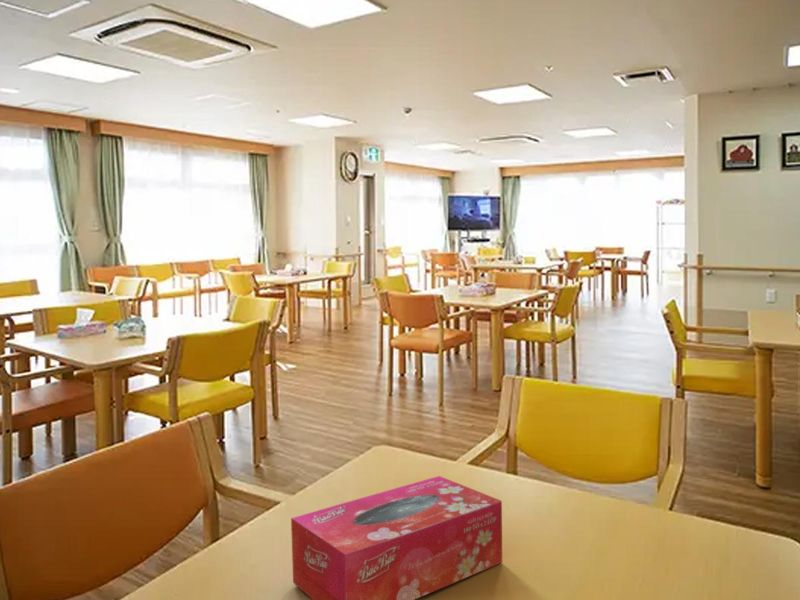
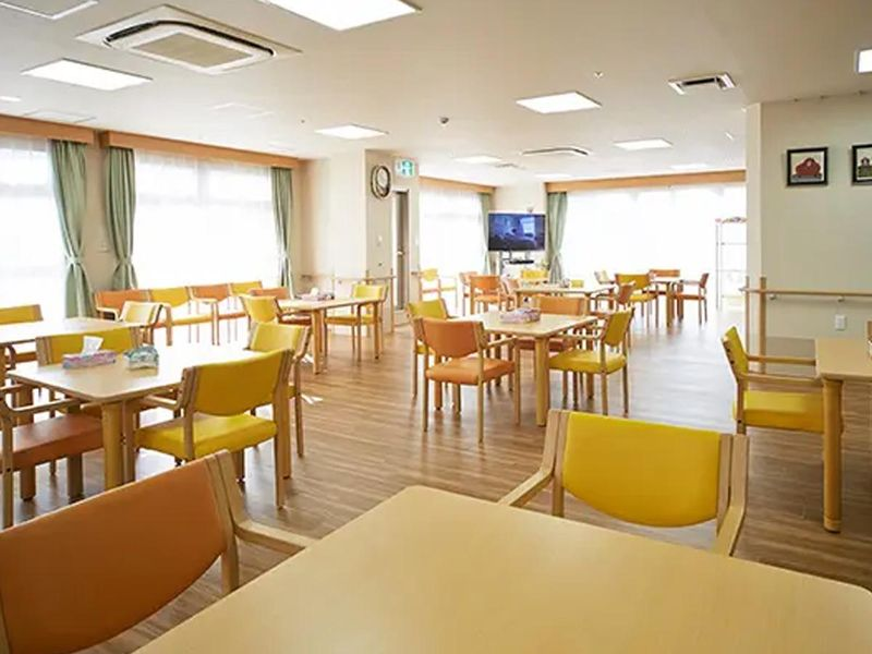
- tissue box (399, 540)
